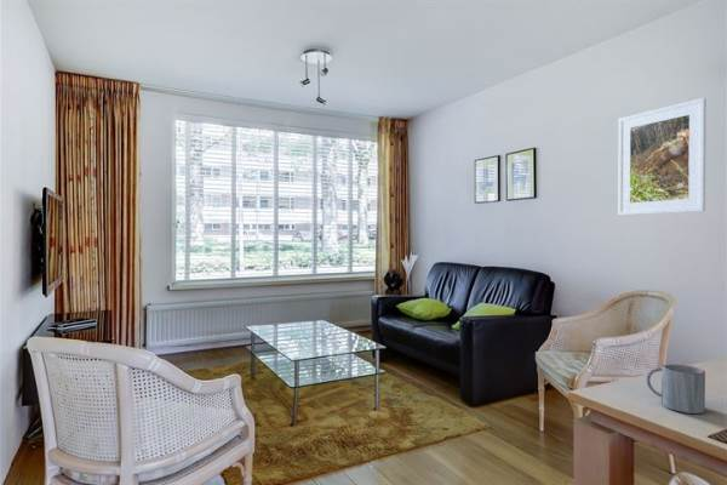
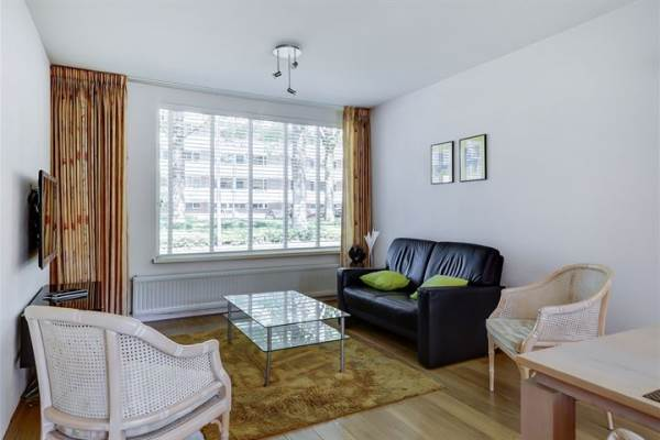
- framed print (658, 161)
- mug (674, 386)
